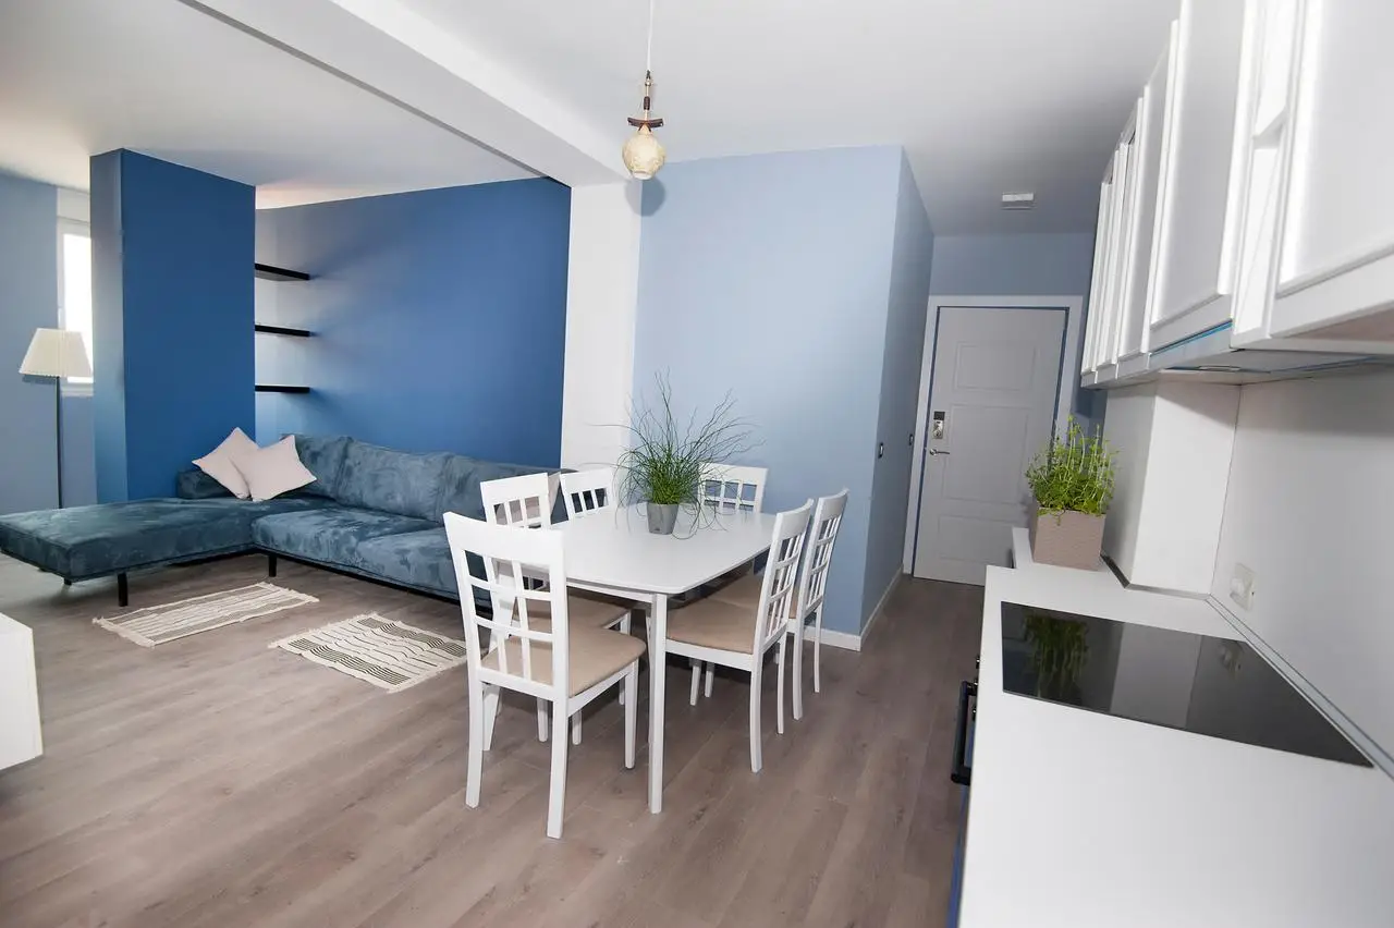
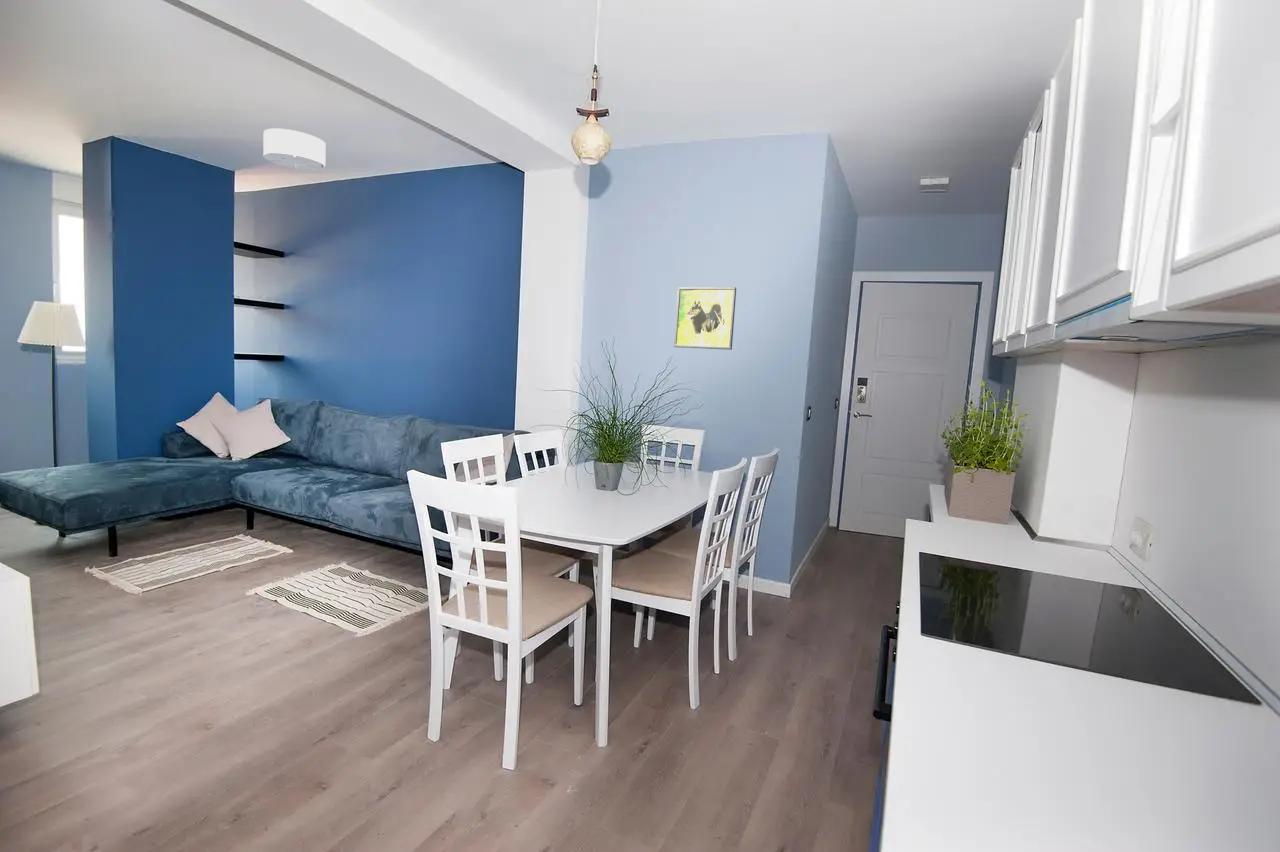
+ ceiling light (295, 150)
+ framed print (704, 317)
